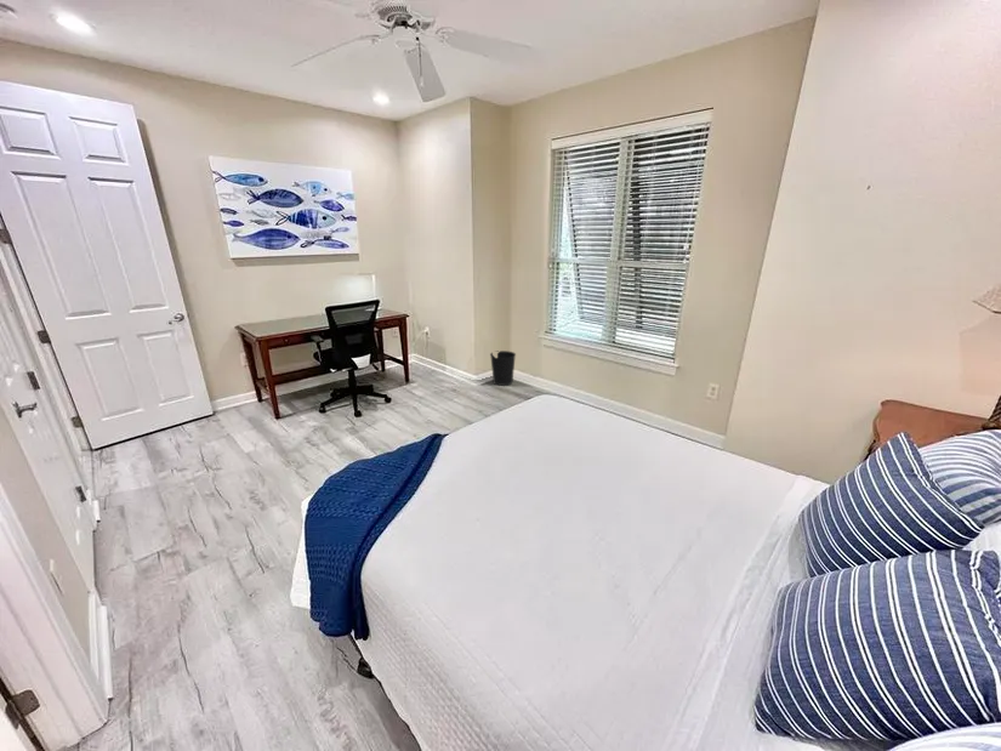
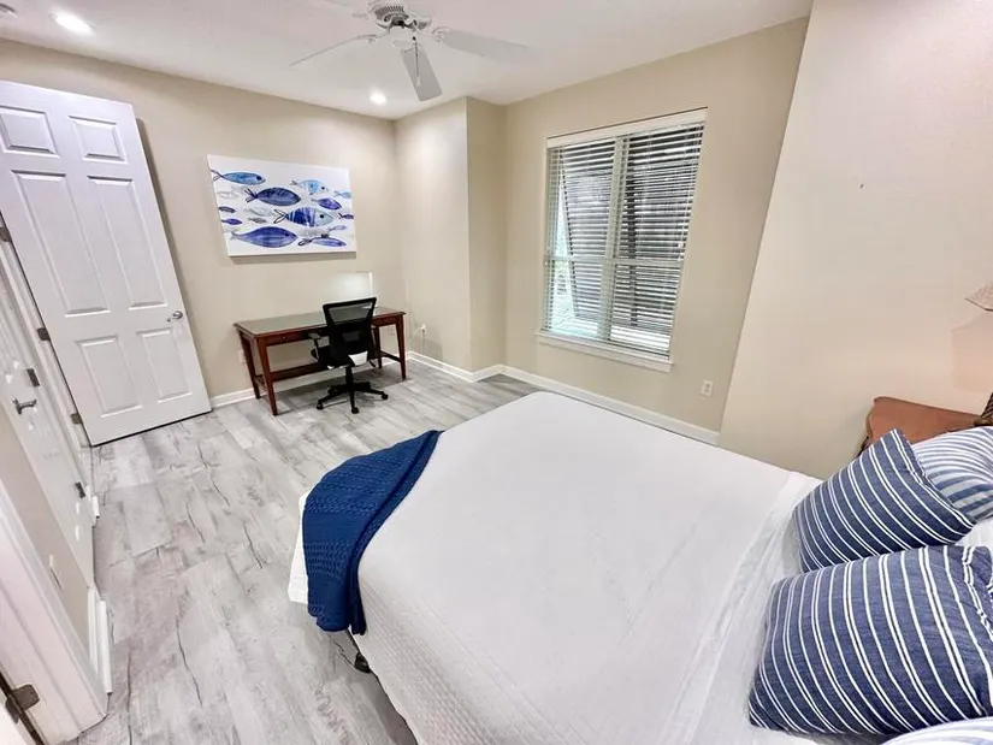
- wastebasket (502, 368)
